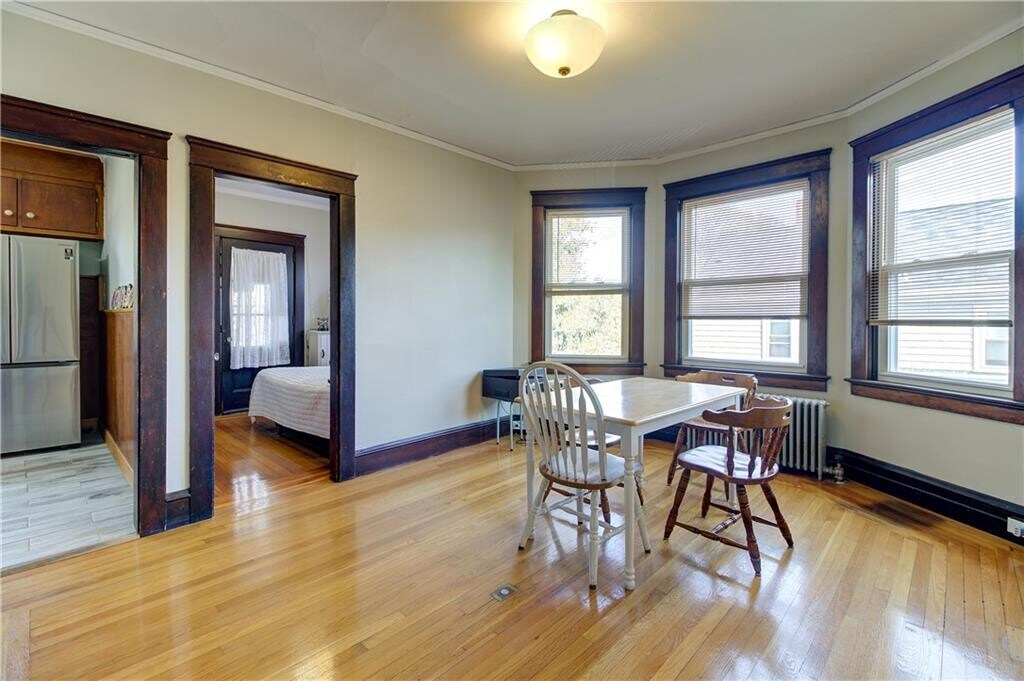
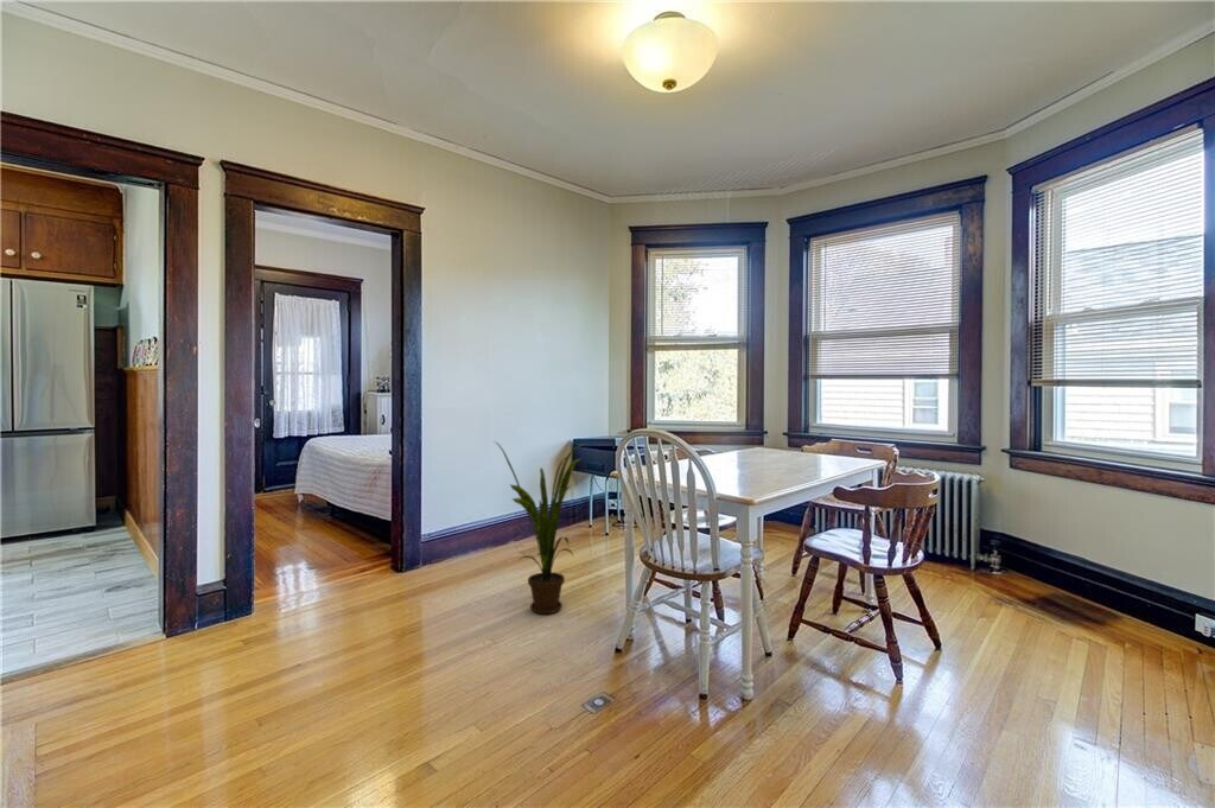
+ house plant (554, 524)
